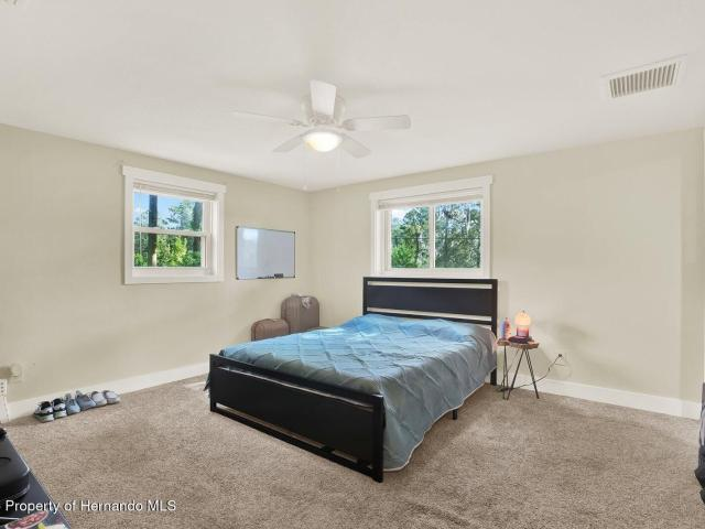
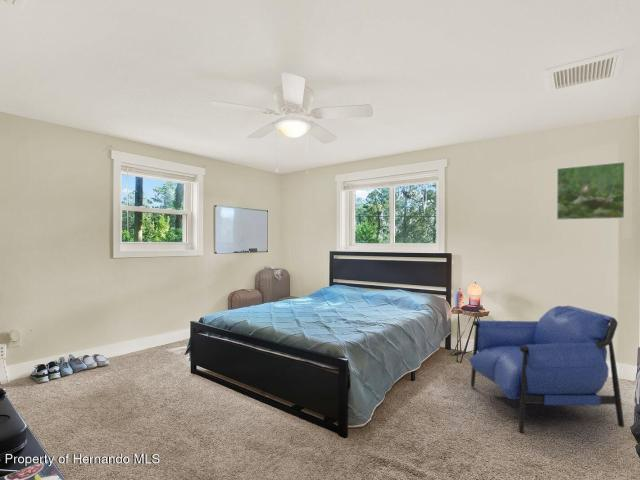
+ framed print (589, 192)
+ armchair (538, 358)
